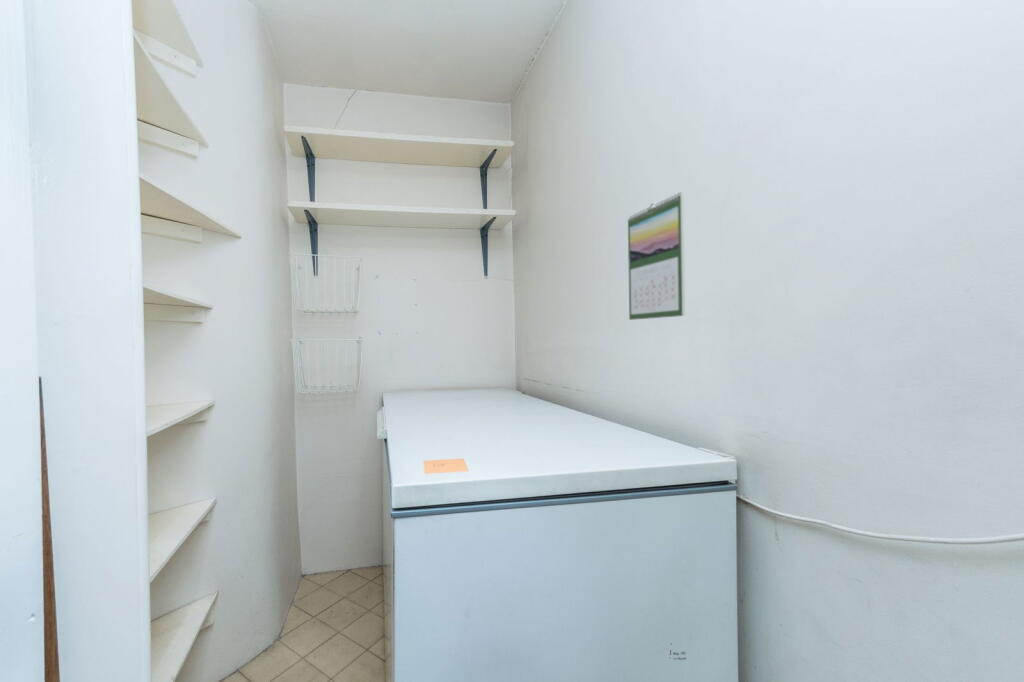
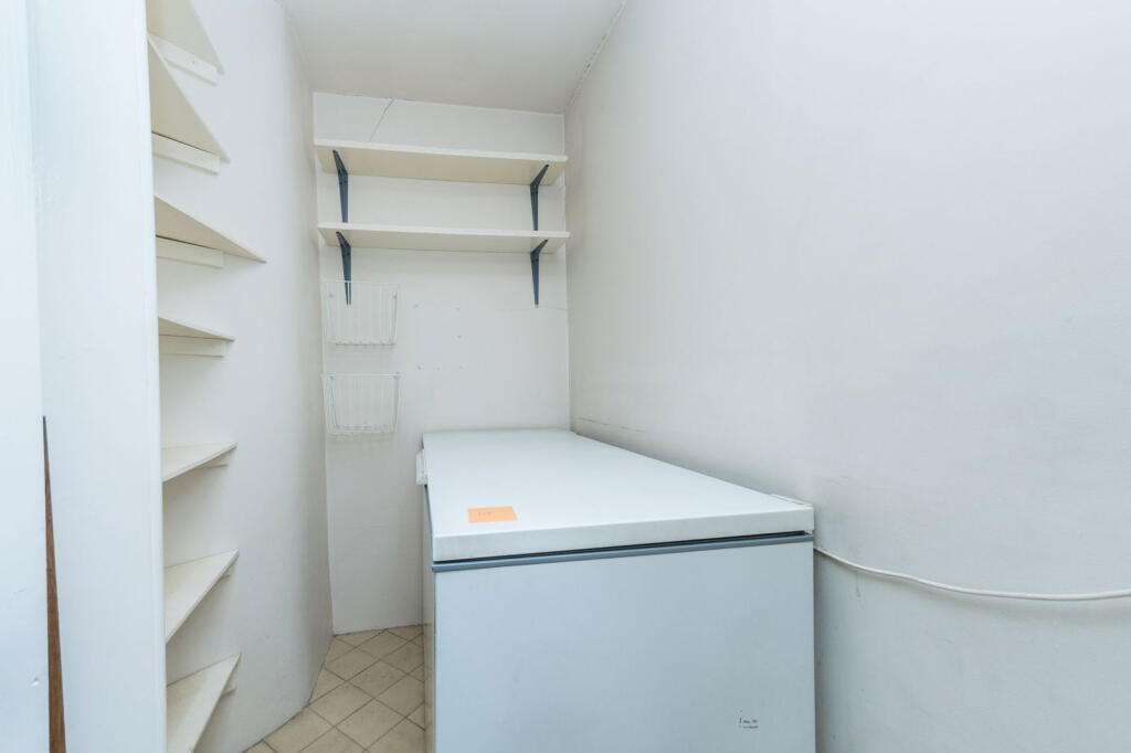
- calendar (653, 260)
